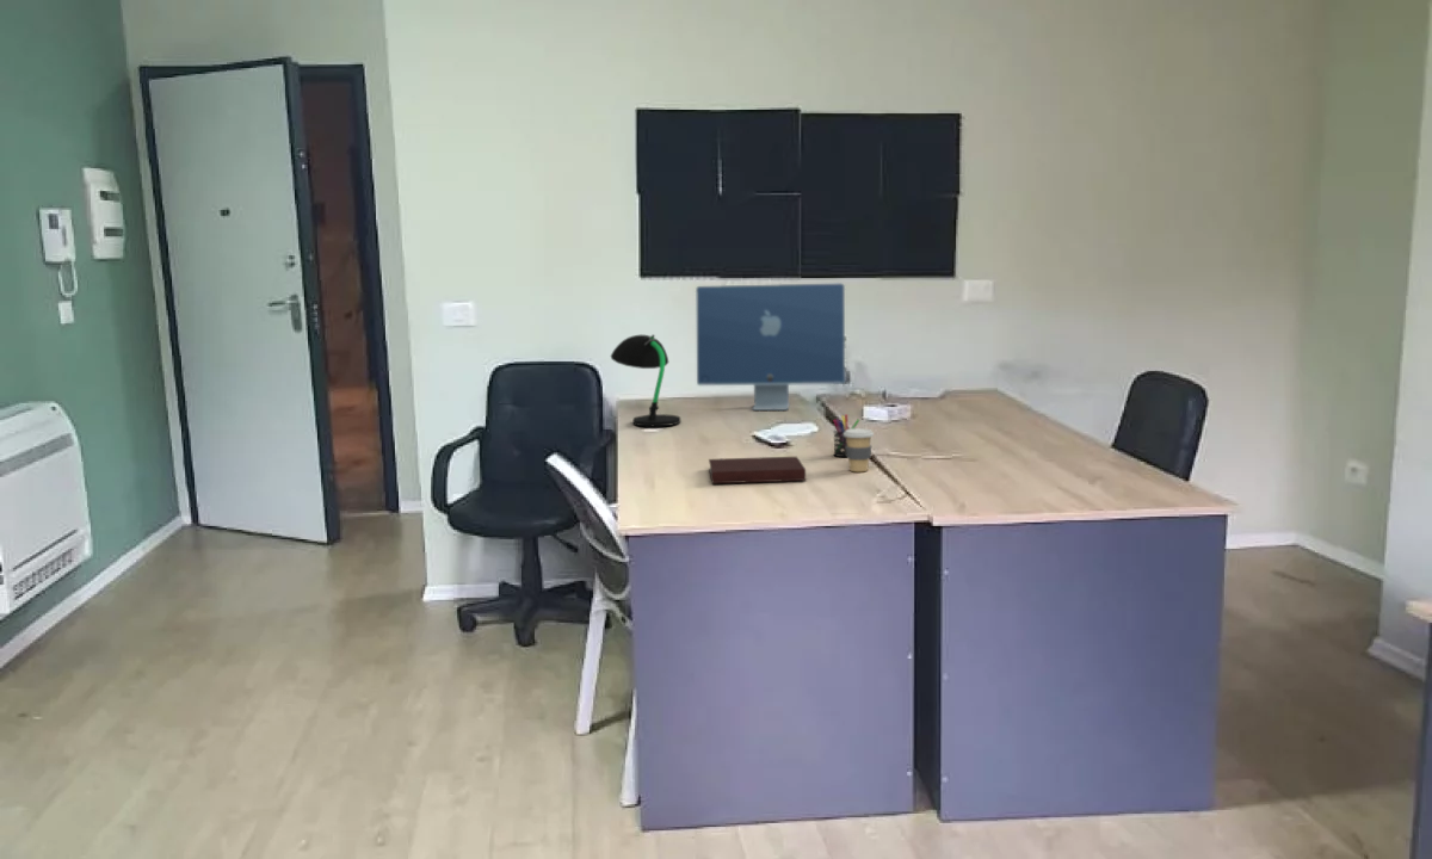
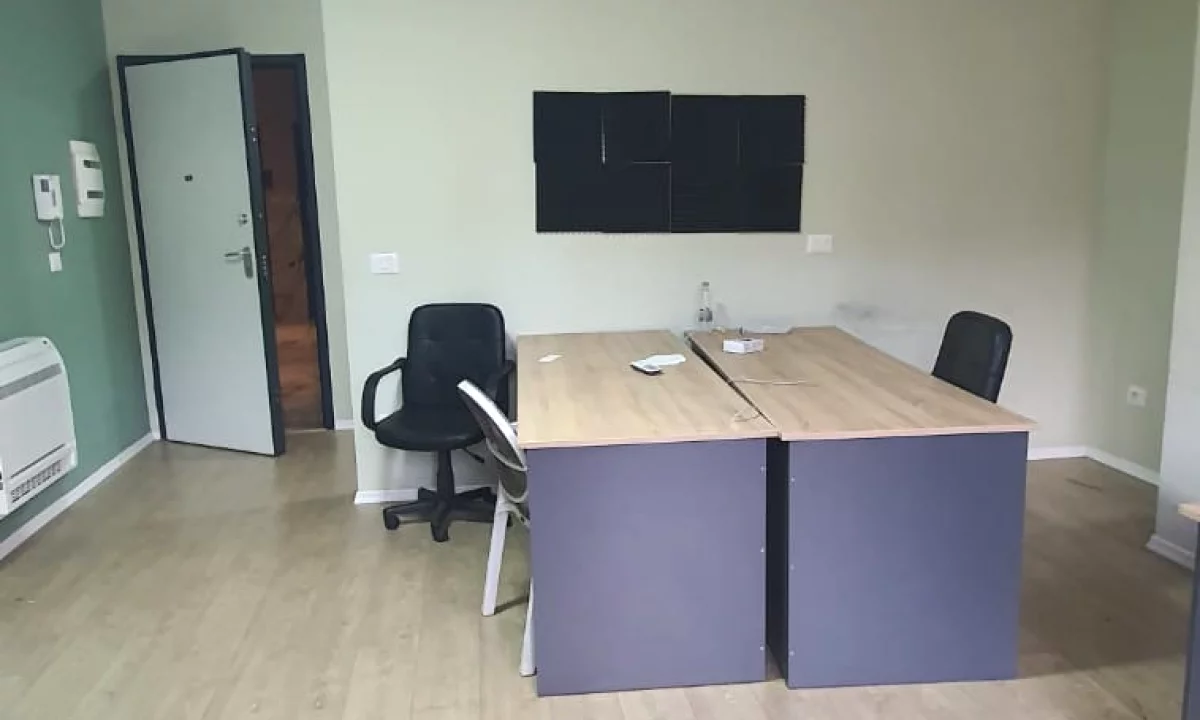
- pen holder (844, 432)
- notebook (755, 469)
- desk lamp (644, 367)
- coffee cup (858, 450)
- computer monitor (770, 346)
